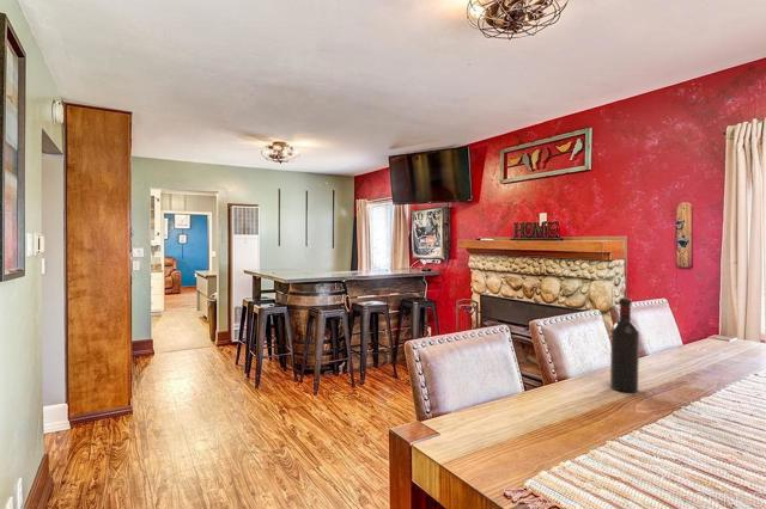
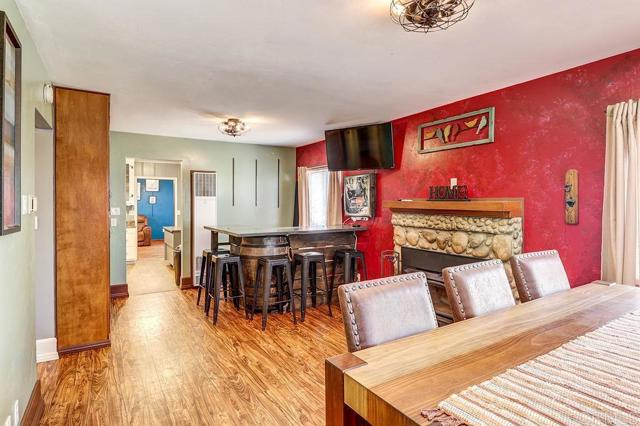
- wine bottle (624, 343)
